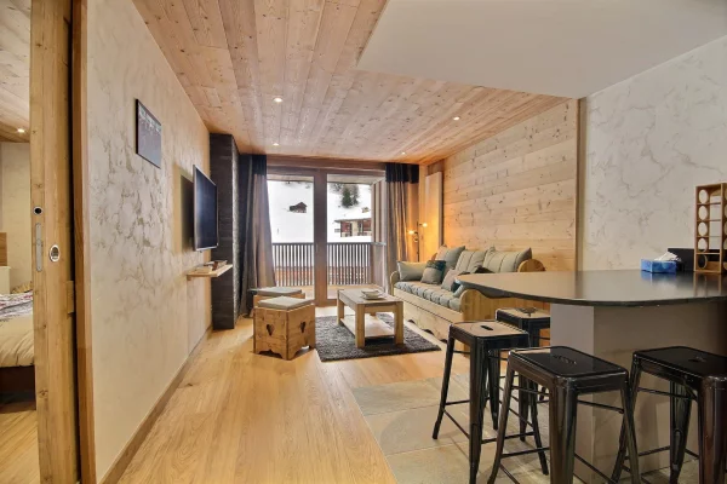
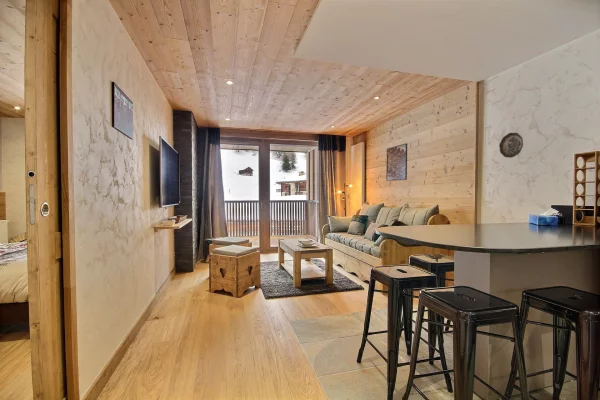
+ decorative plate (511, 145)
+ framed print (396, 163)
